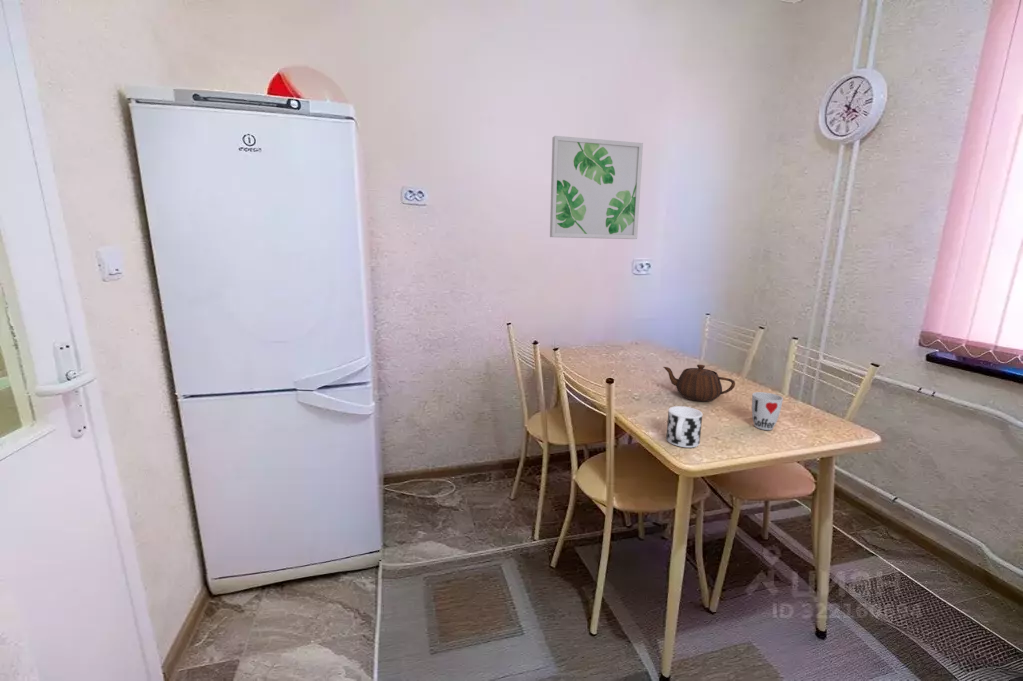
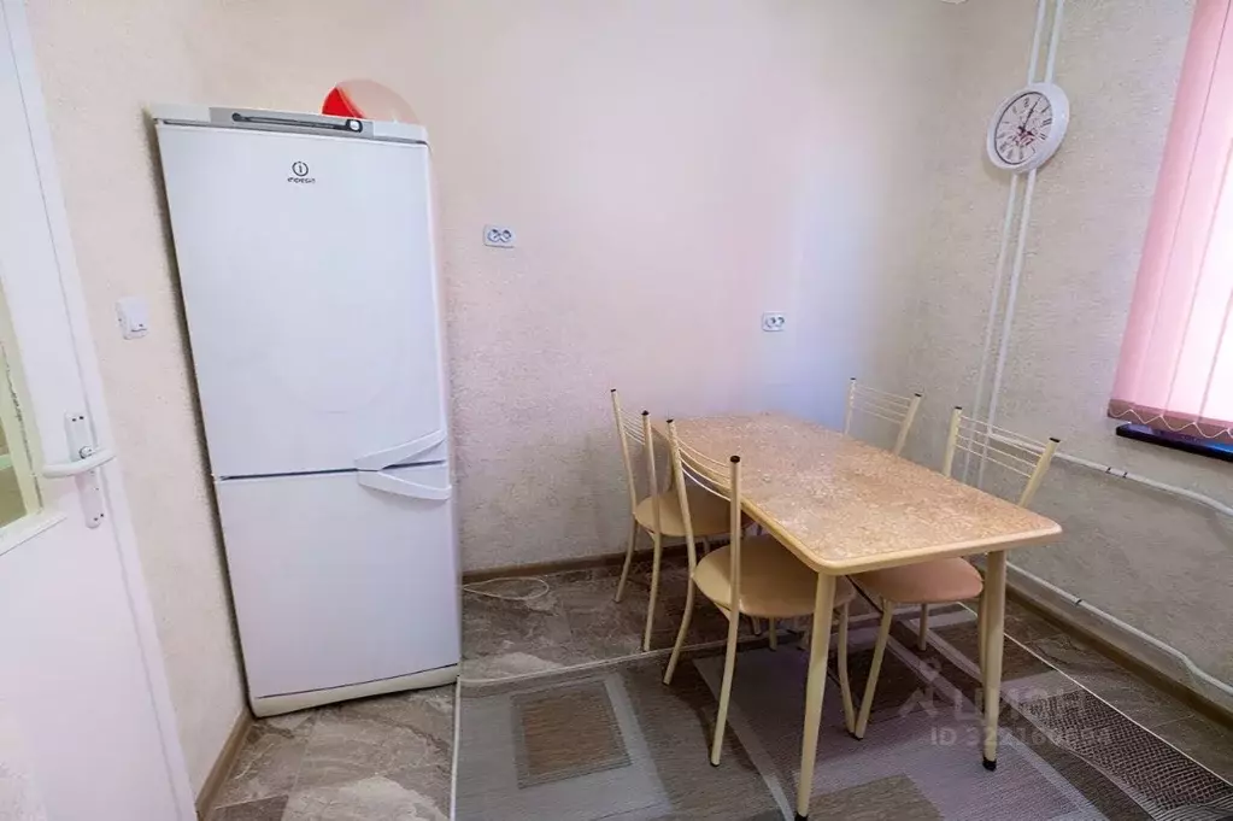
- teapot (697, 380)
- cup (682, 428)
- cup (765, 411)
- wall art (596, 190)
